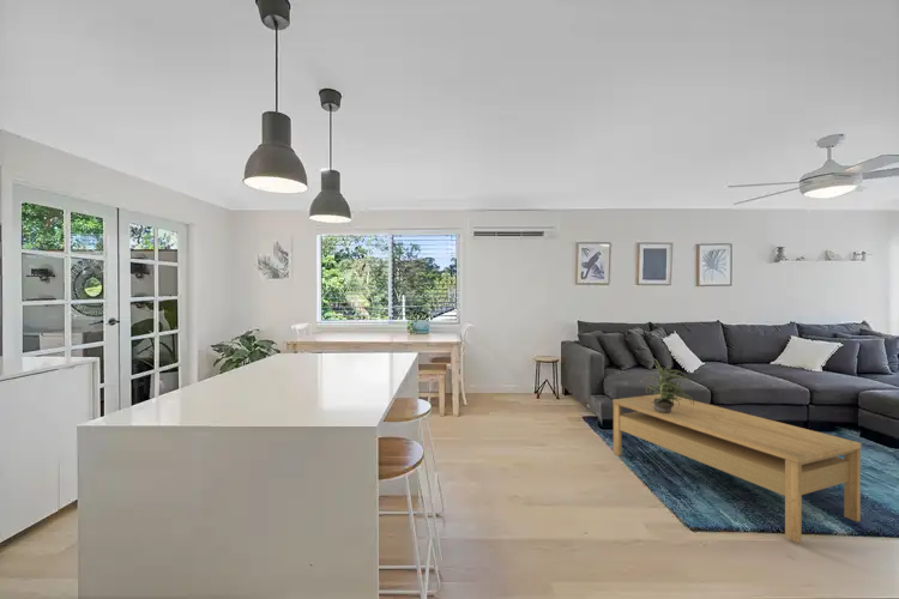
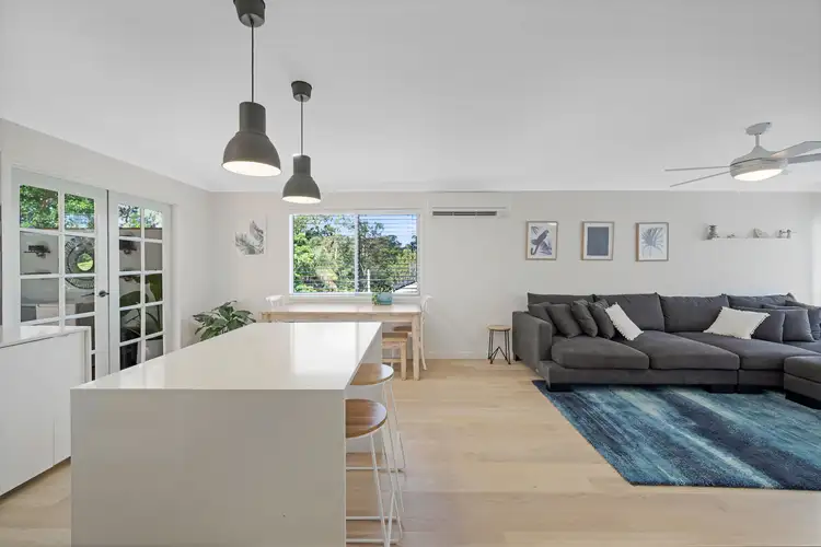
- potted plant (665, 385)
- coffee table (714, 449)
